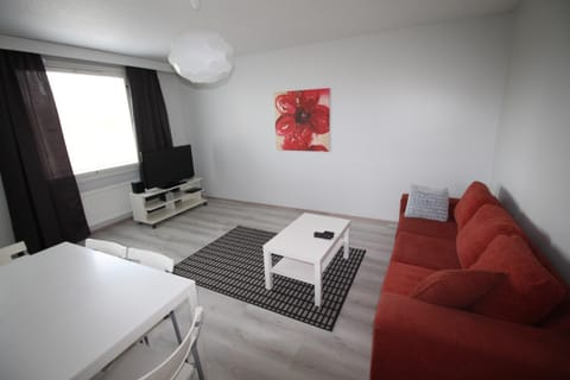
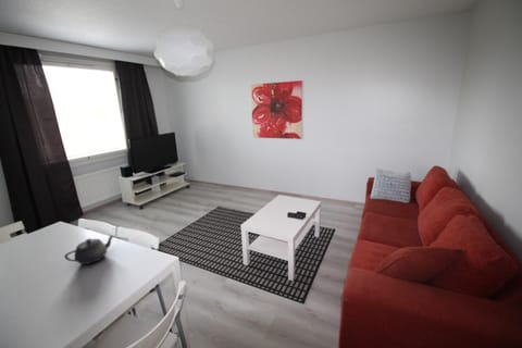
+ teapot (91, 248)
